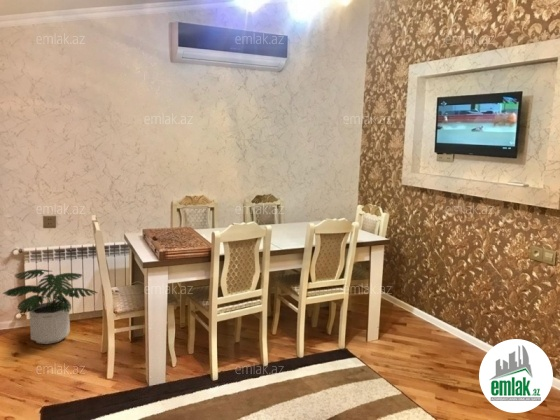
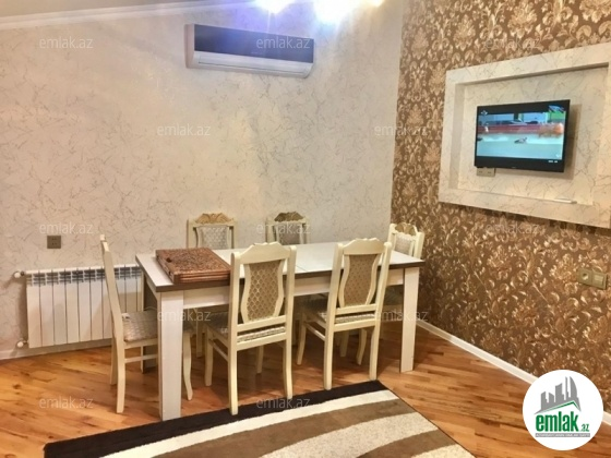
- potted plant (51, 306)
